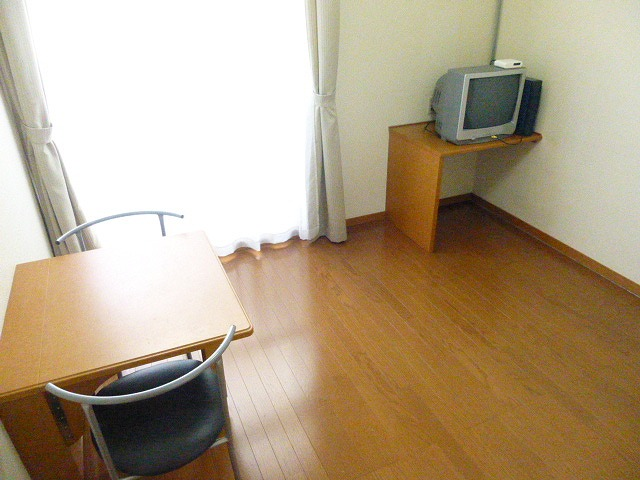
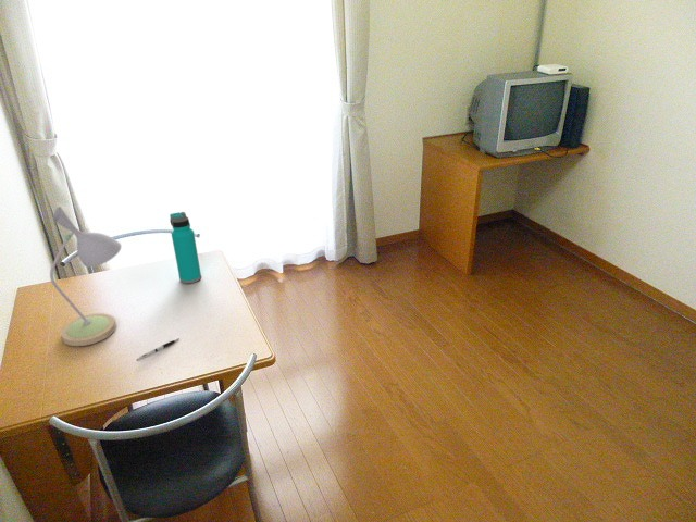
+ desk lamp (85, 265)
+ pen (158, 348)
+ water bottle (185, 247)
